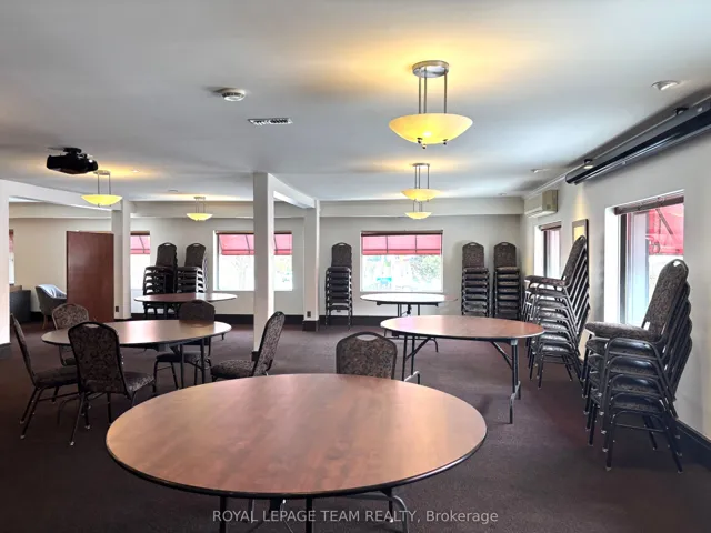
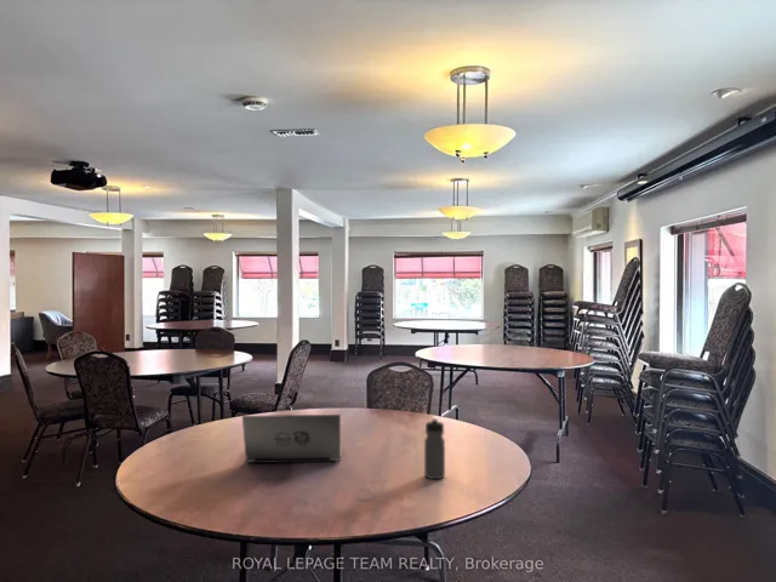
+ laptop (295, 432)
+ water bottle (434, 447)
